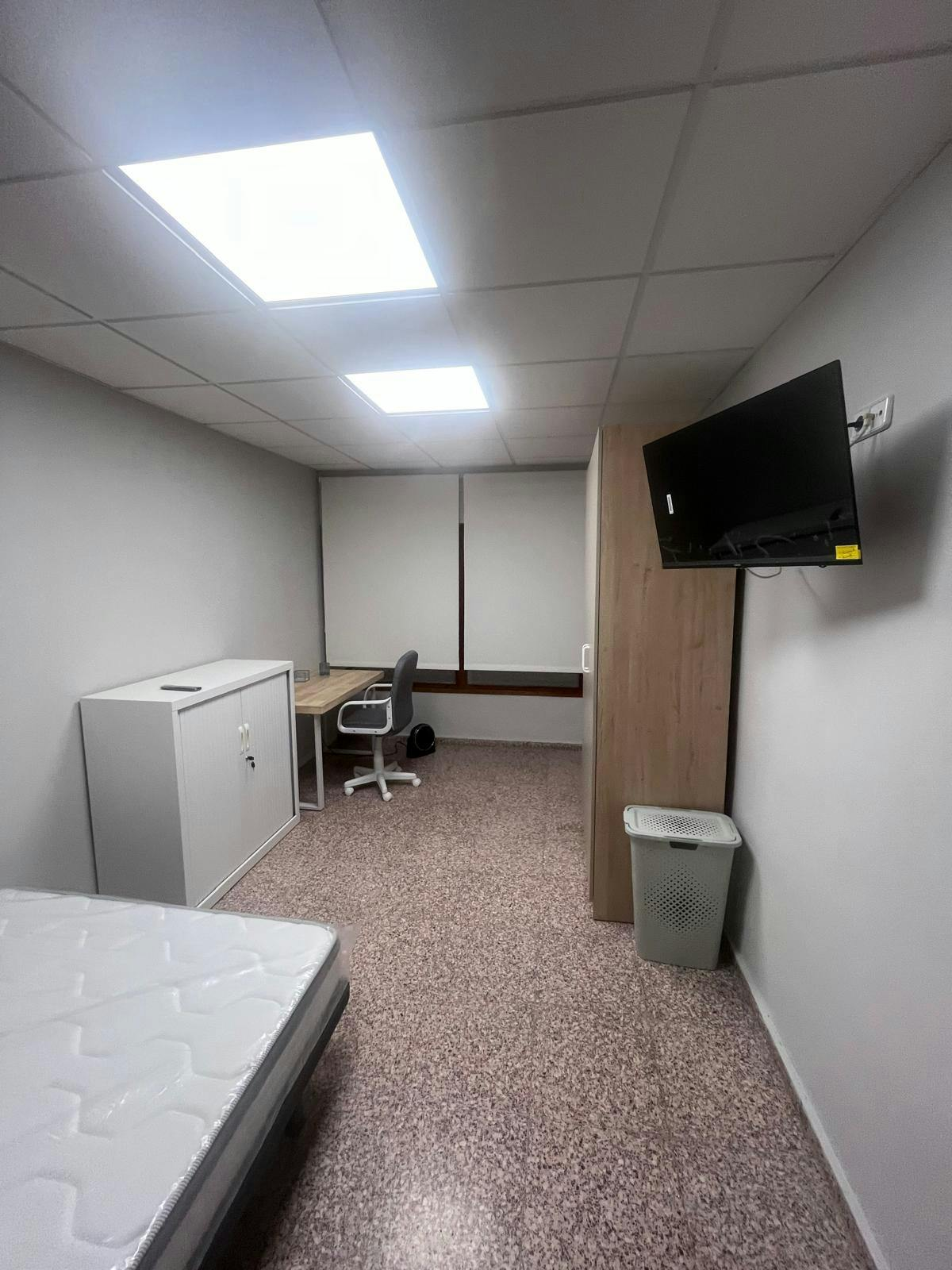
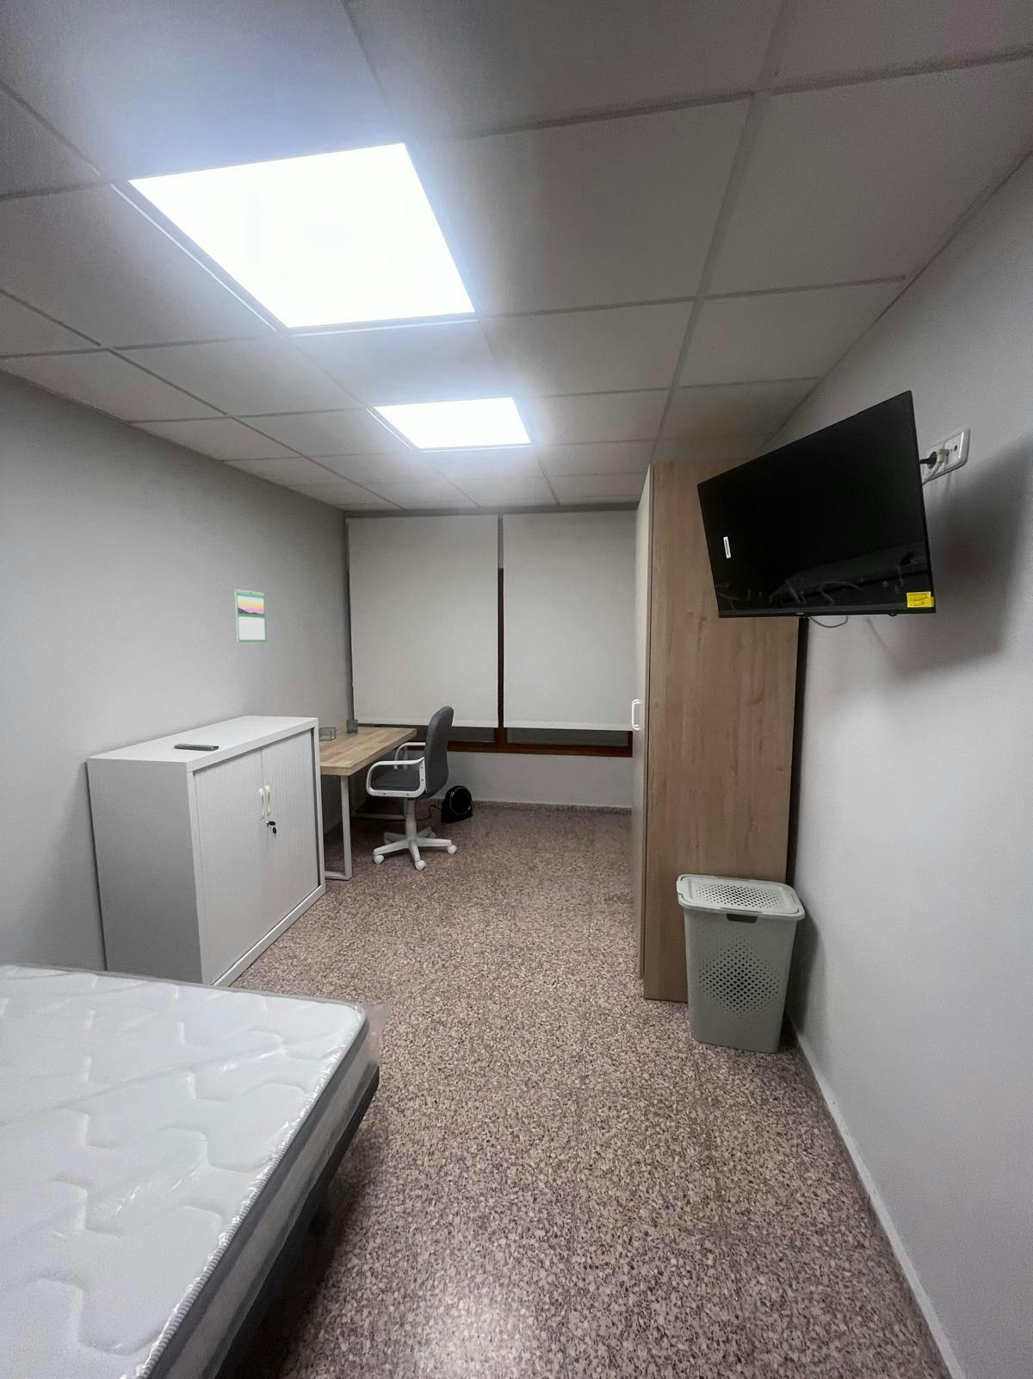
+ calendar (251, 617)
